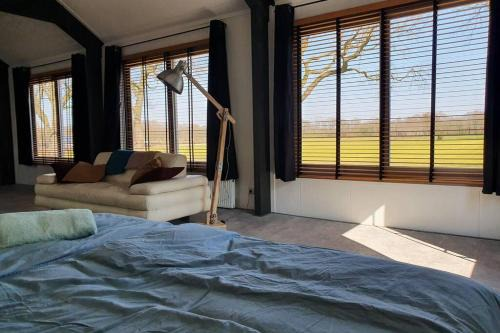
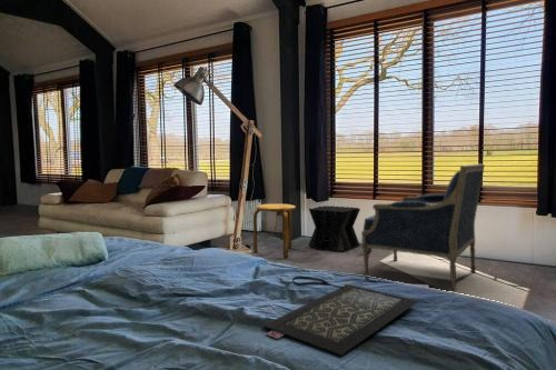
+ side table (342, 228)
+ armchair (421, 220)
+ clutch bag (346, 308)
+ stool (282, 229)
